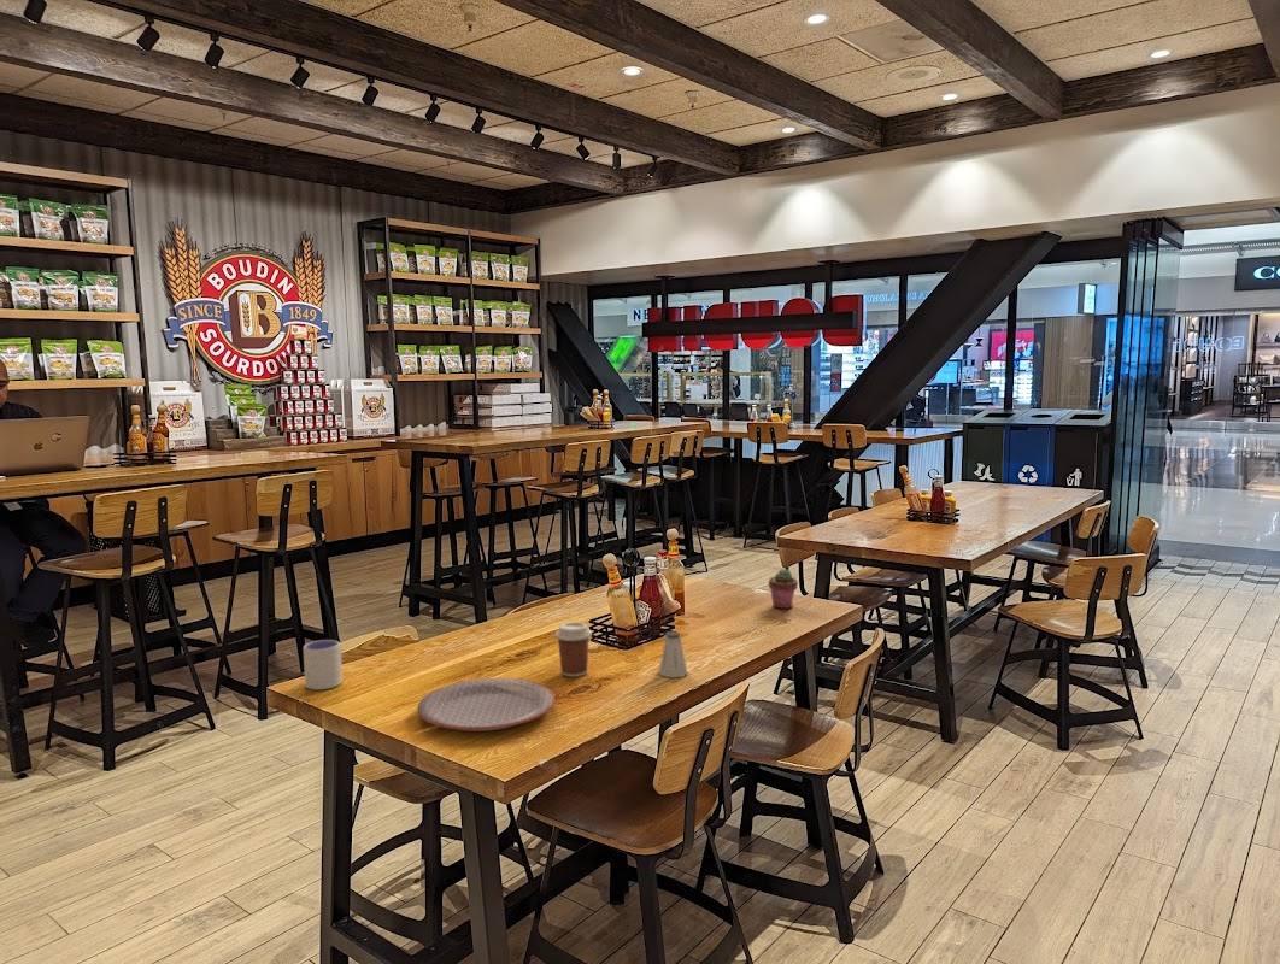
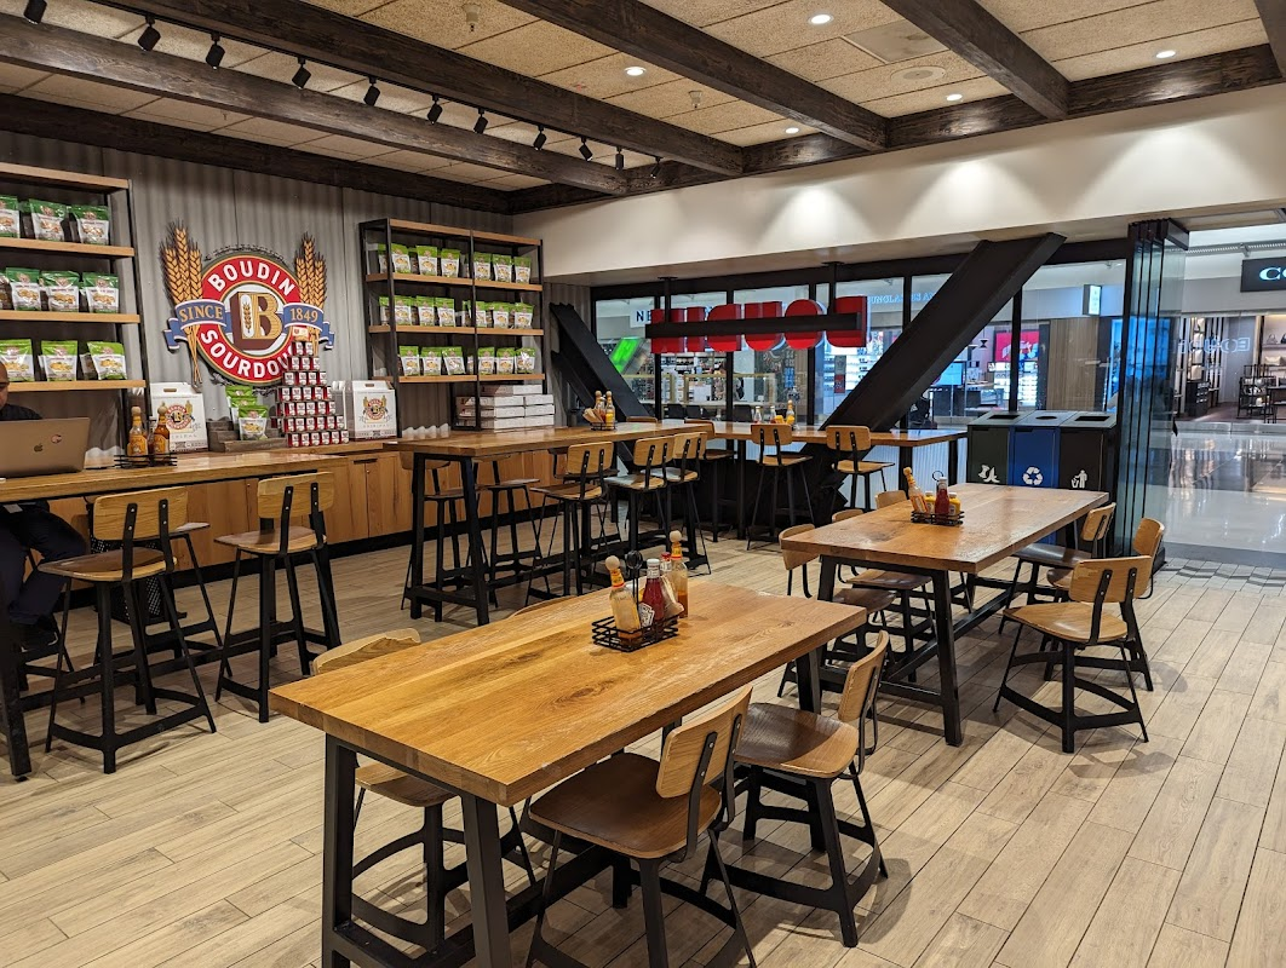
- coffee cup (574, 648)
- cup (327, 662)
- potted succulent (782, 587)
- saltshaker (673, 653)
- plate (487, 706)
